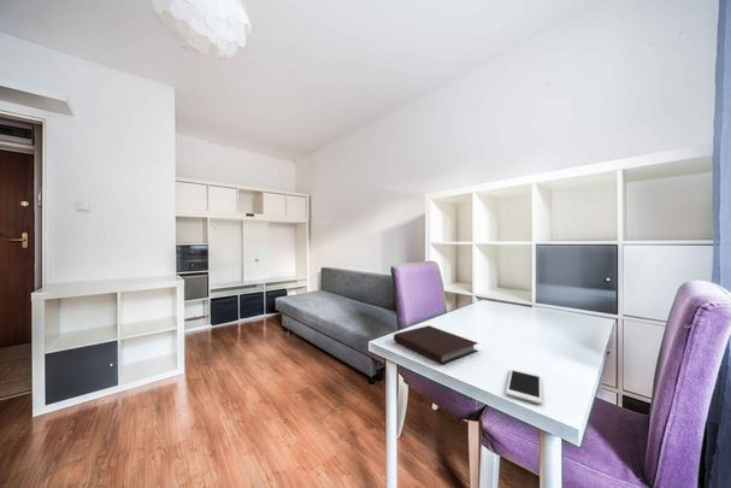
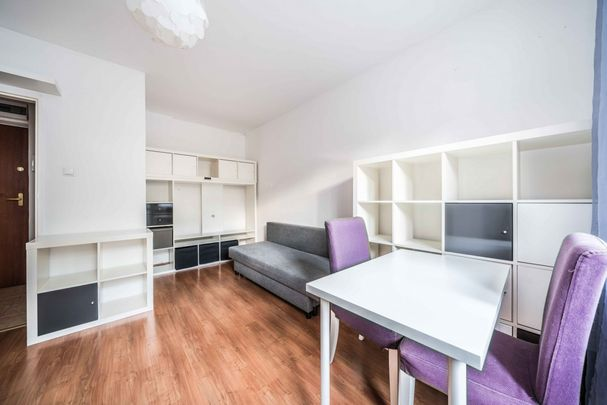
- notebook (434, 342)
- cell phone (524, 384)
